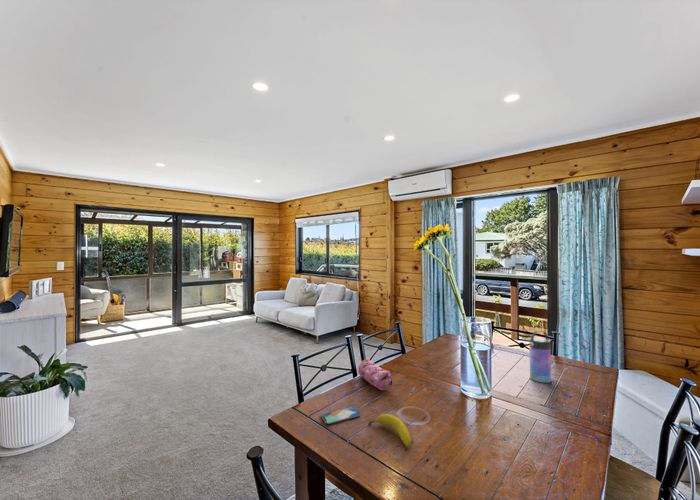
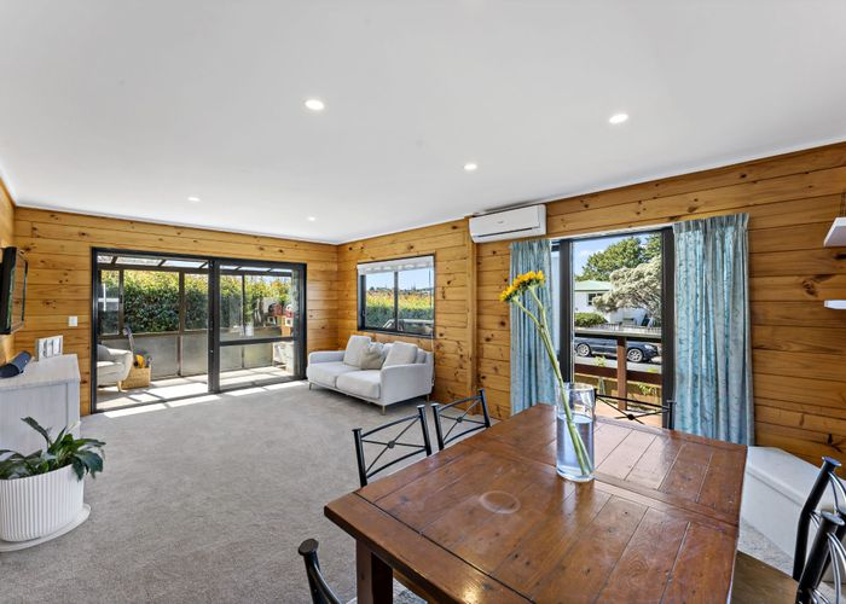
- fruit (393, 426)
- pencil case (374, 373)
- water bottle (540, 354)
- smartphone (340, 415)
